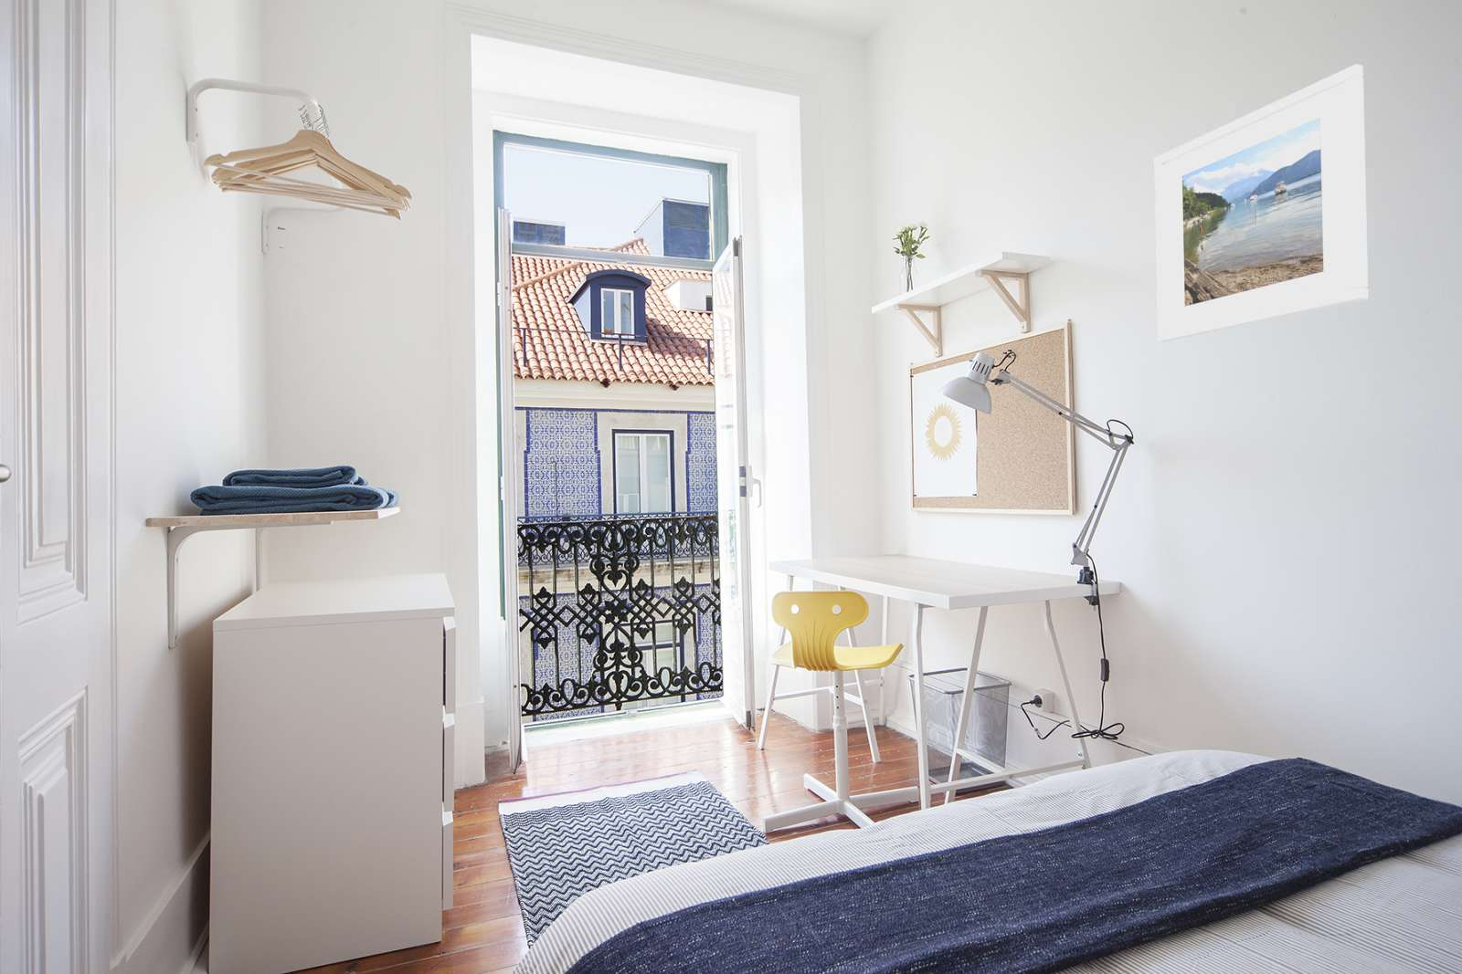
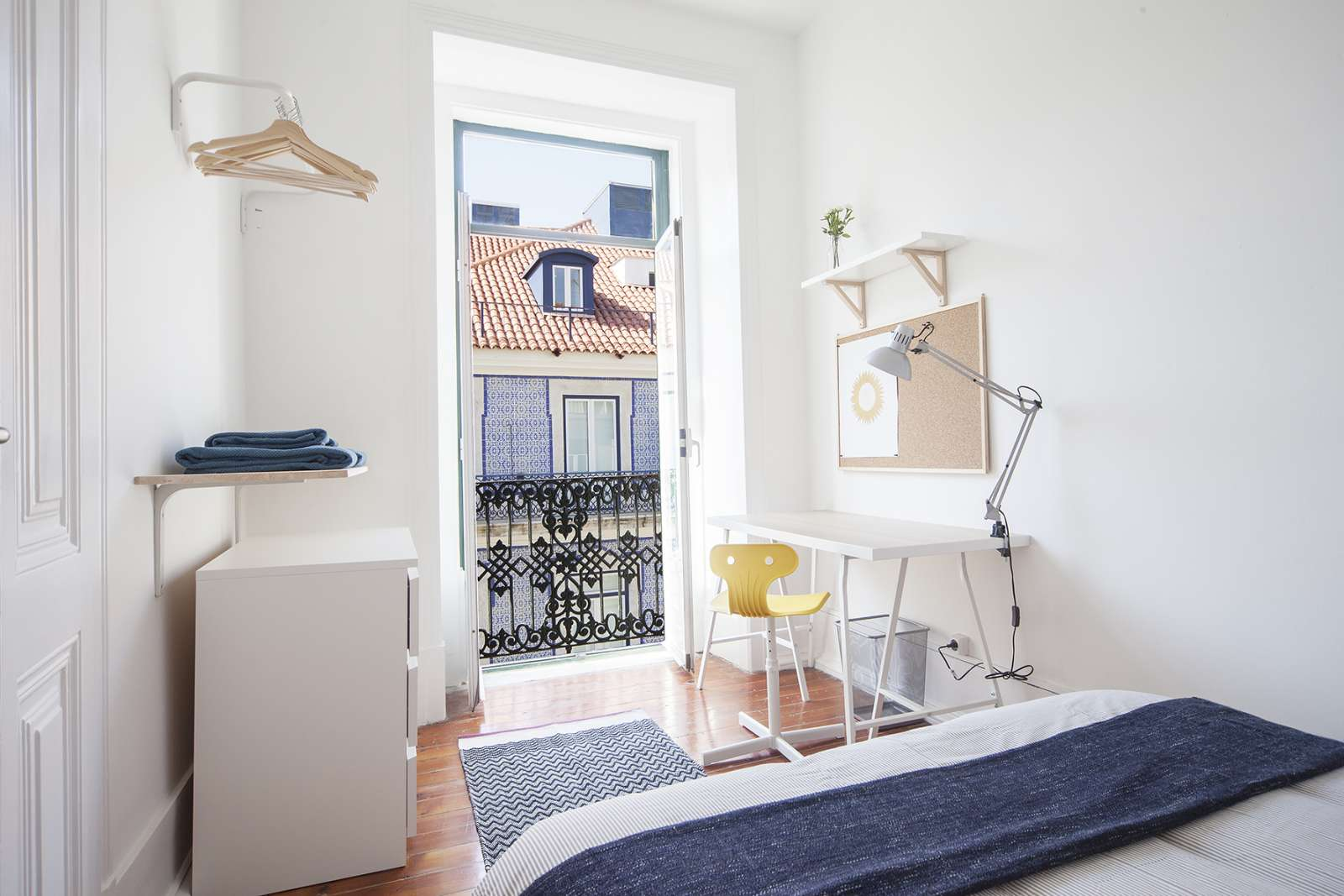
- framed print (1248, 220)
